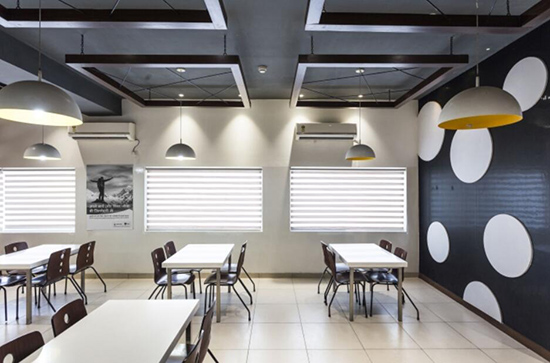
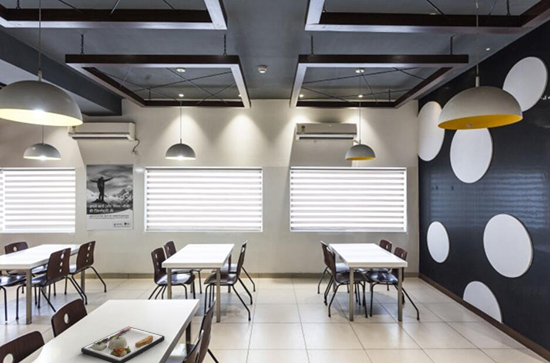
+ dinner plate (124, 339)
